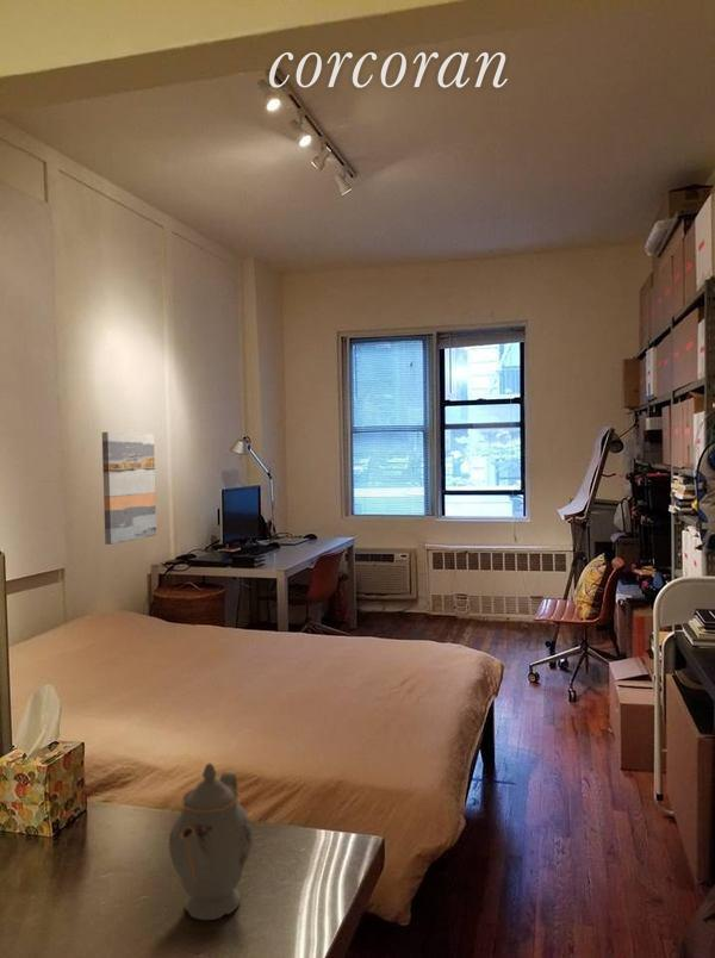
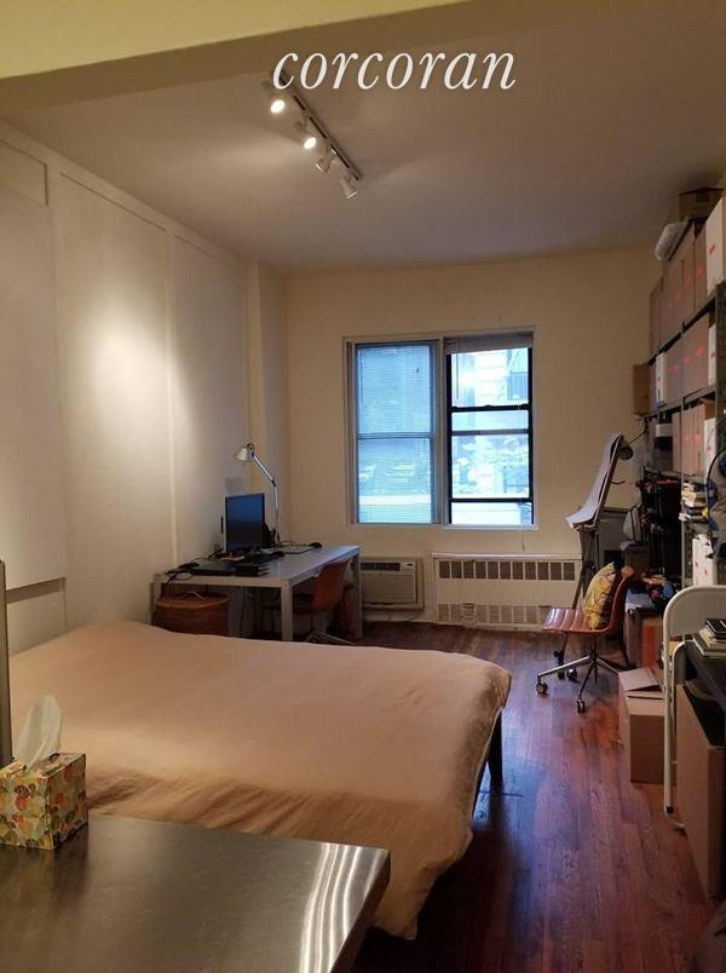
- wall art (130, 486)
- chinaware (210, 833)
